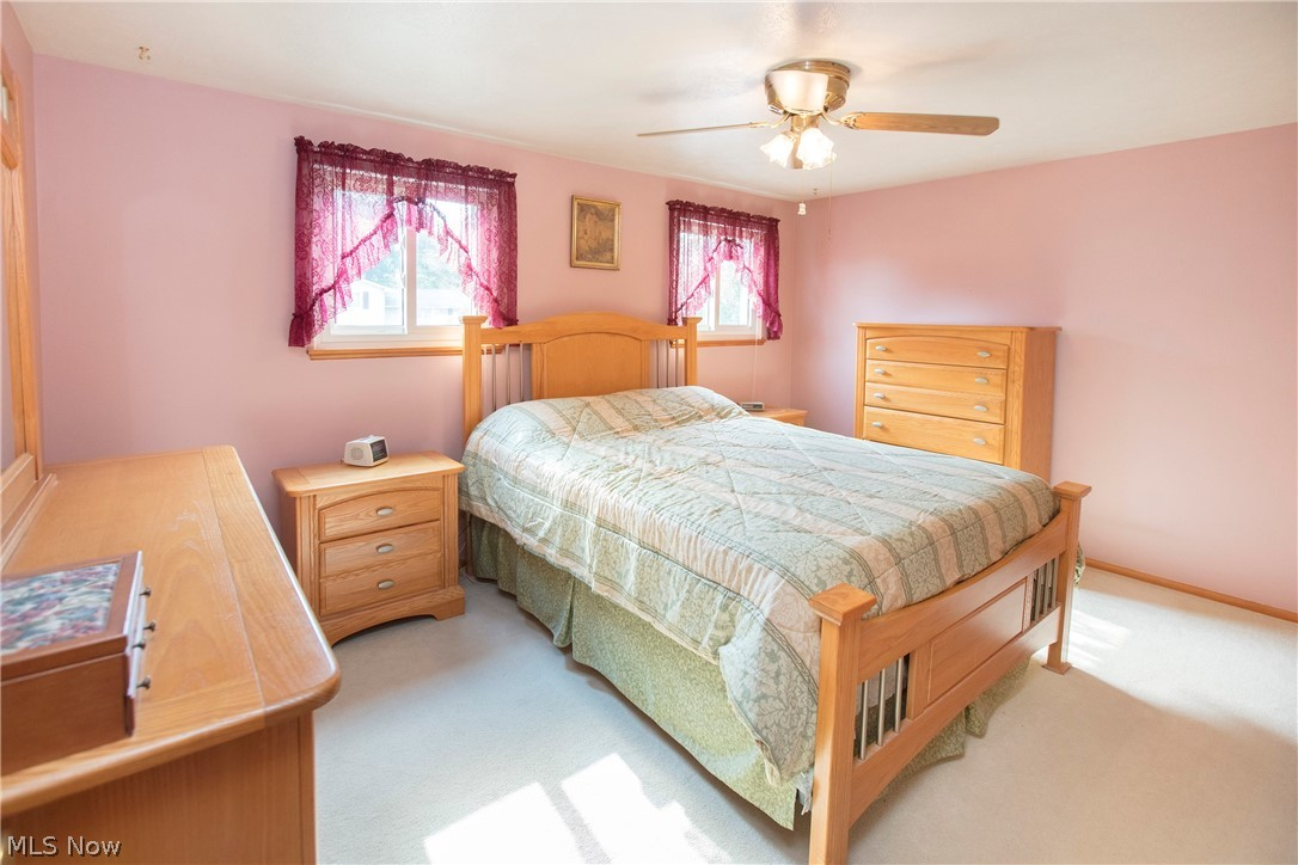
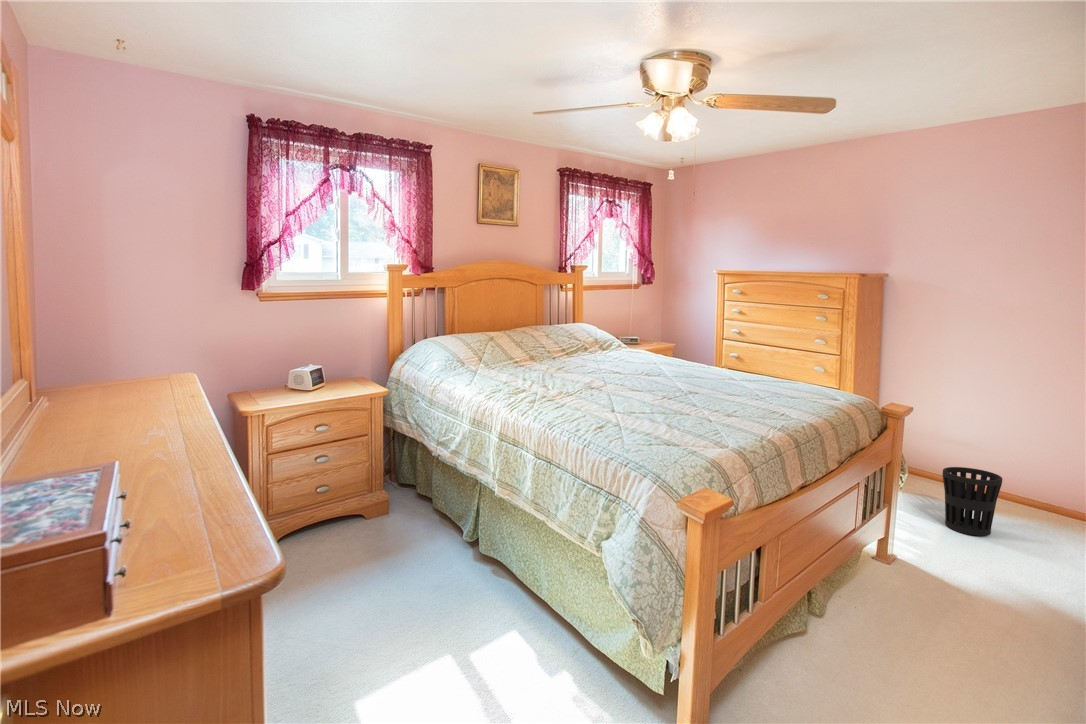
+ wastebasket (969, 500)
